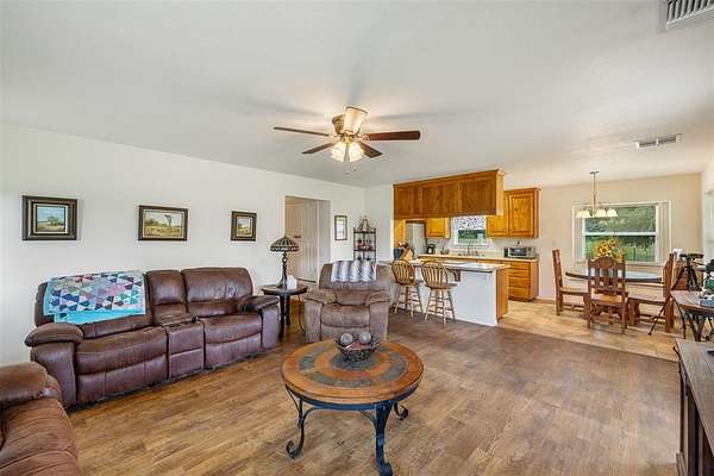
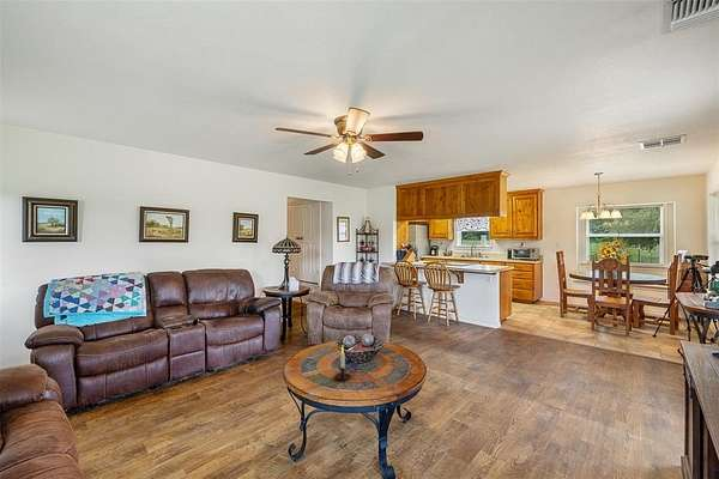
+ candle (343, 360)
